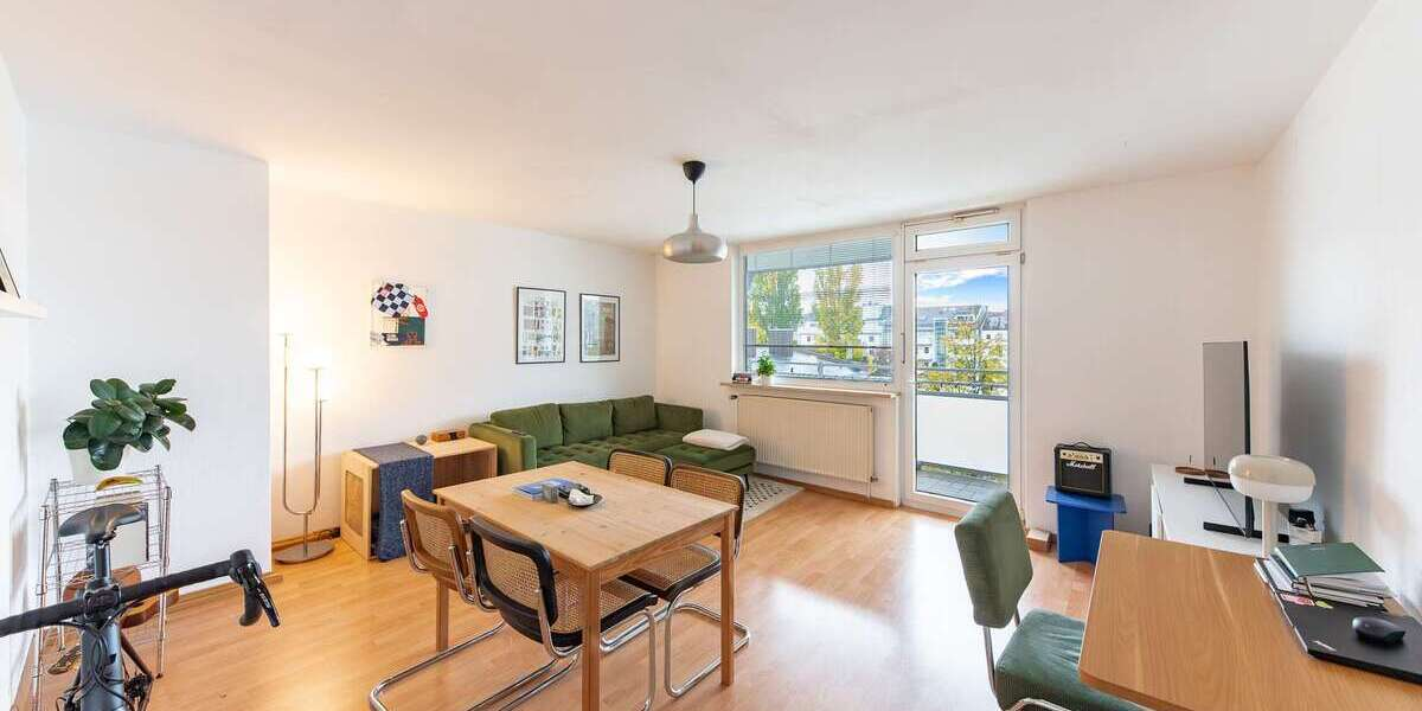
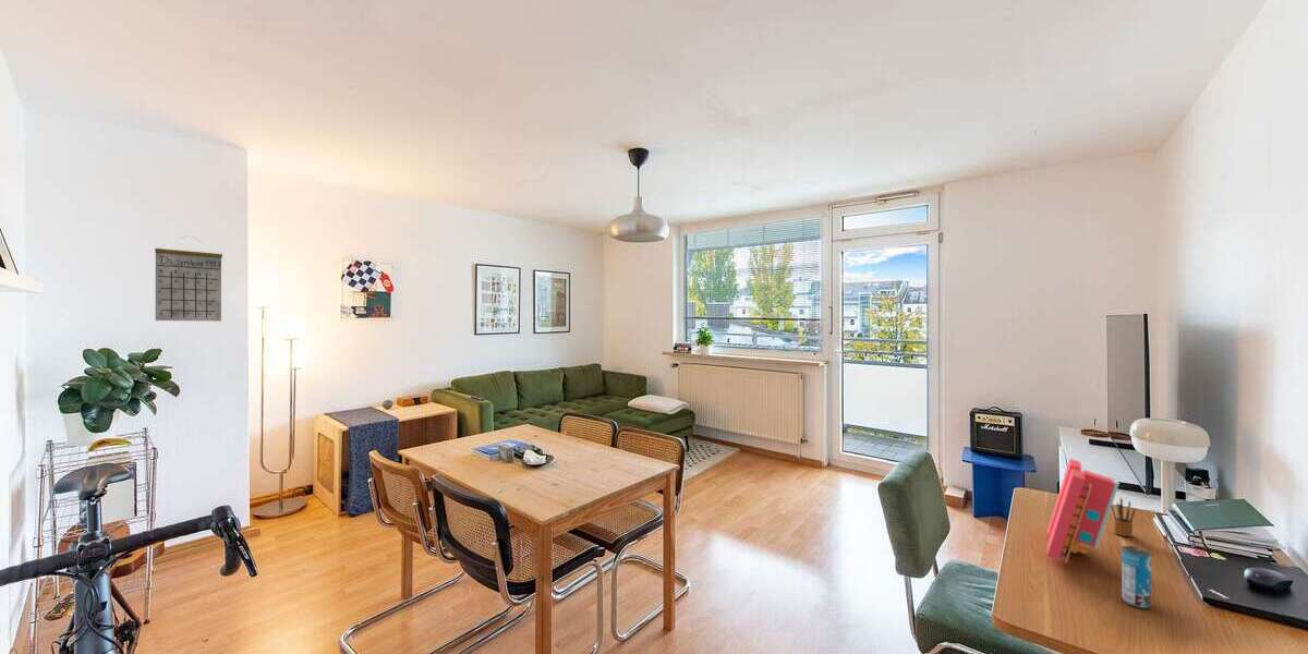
+ book (1081, 510)
+ pencil box (1122, 516)
+ calendar (190, 277)
+ beverage can (1136, 577)
